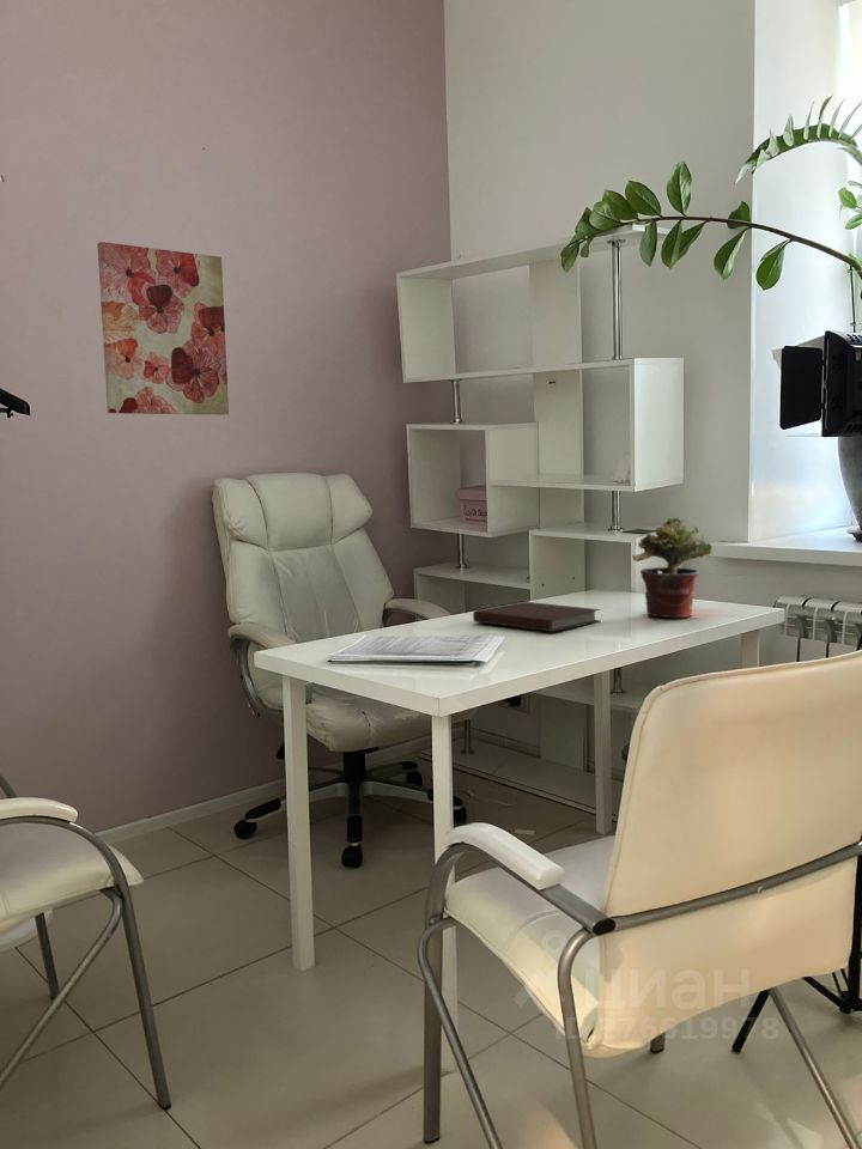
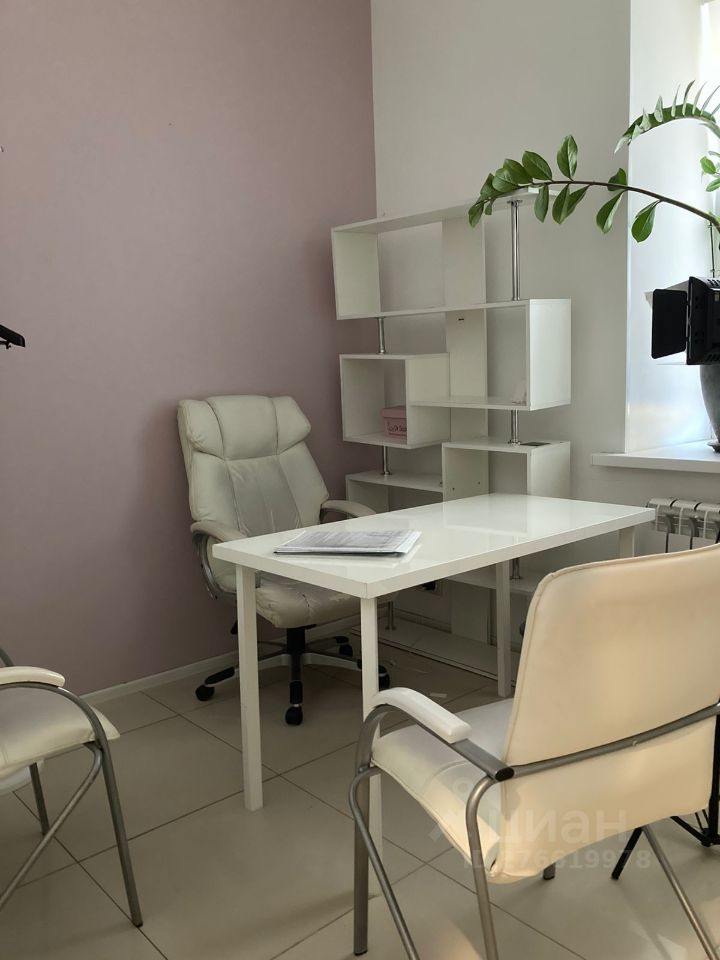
- notebook (536, 615)
- wall art (165, 333)
- potted plant (673, 565)
